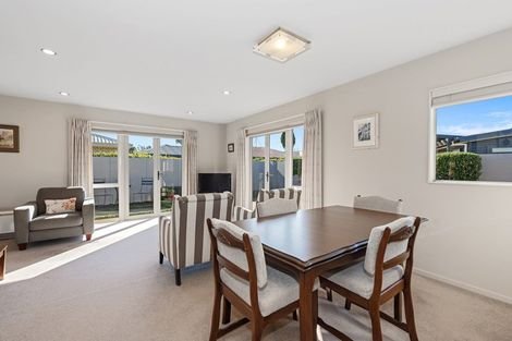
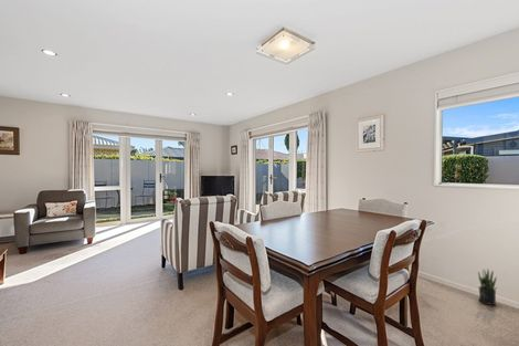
+ potted plant (487, 285)
